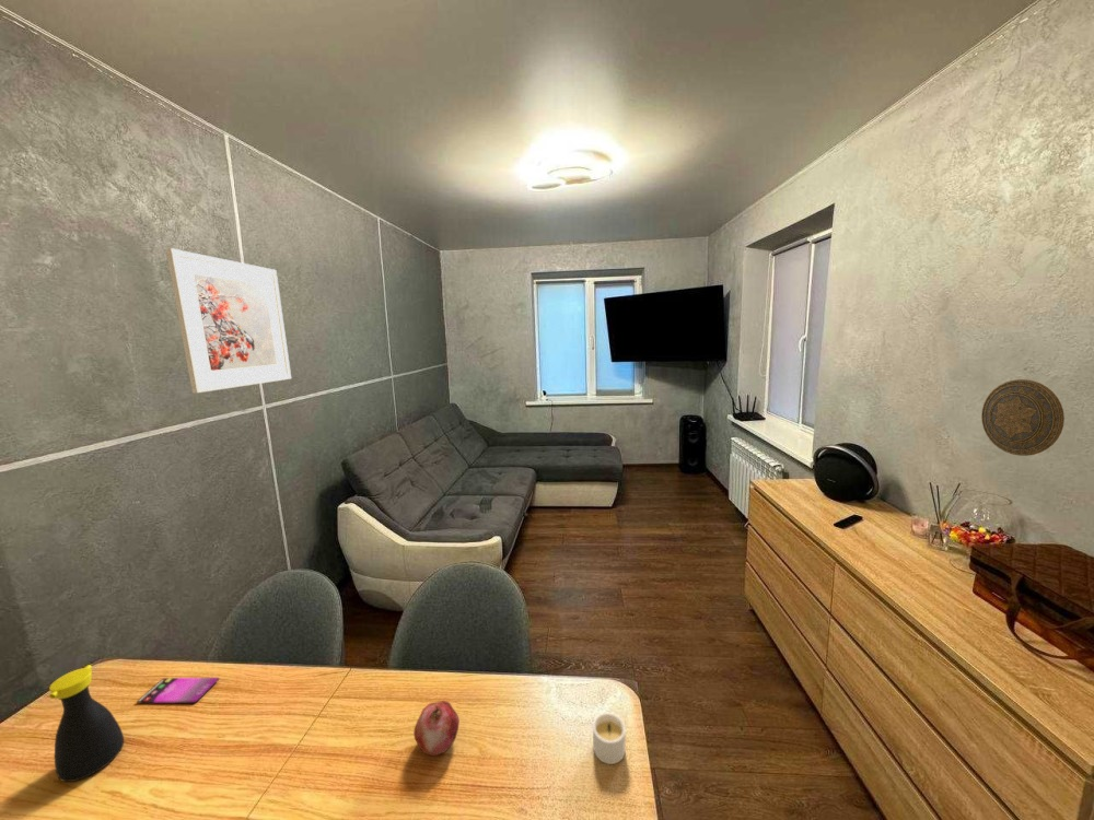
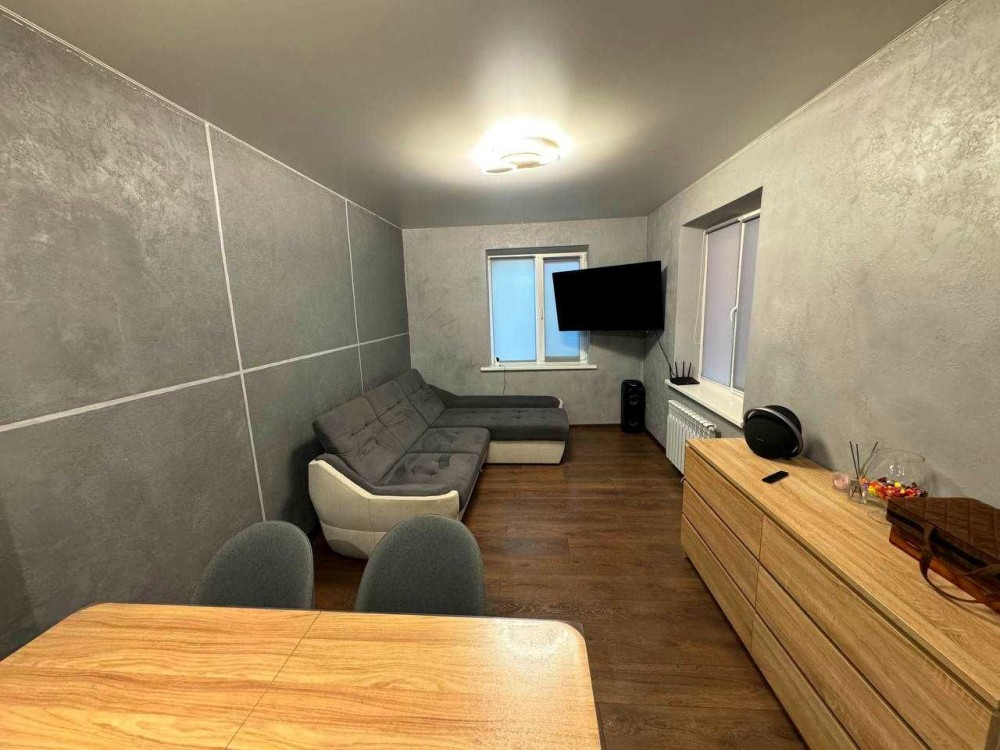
- bottle (82, 719)
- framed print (238, 324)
- decorative plate (1015, 417)
- candle (601, 737)
- fruit (435, 722)
- smartphone (179, 690)
